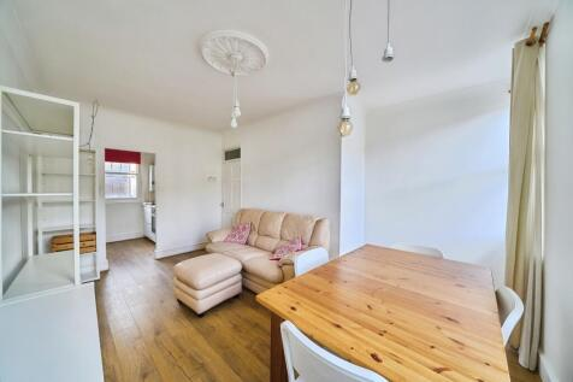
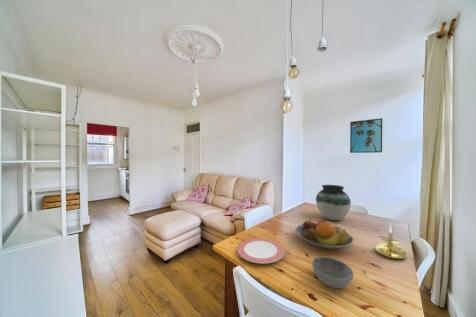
+ bowl (331, 273)
+ vase (332, 202)
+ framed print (365, 136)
+ plate (260, 250)
+ candle holder (389, 239)
+ fruit bowl (322, 231)
